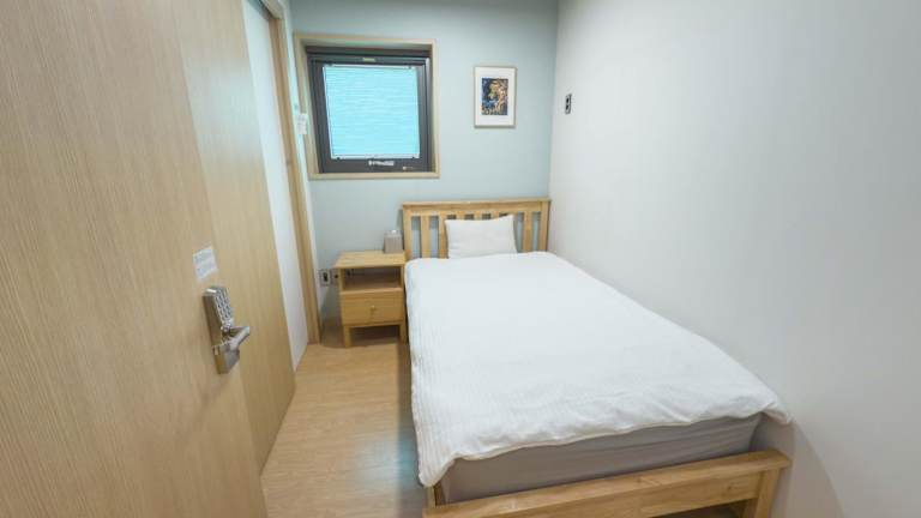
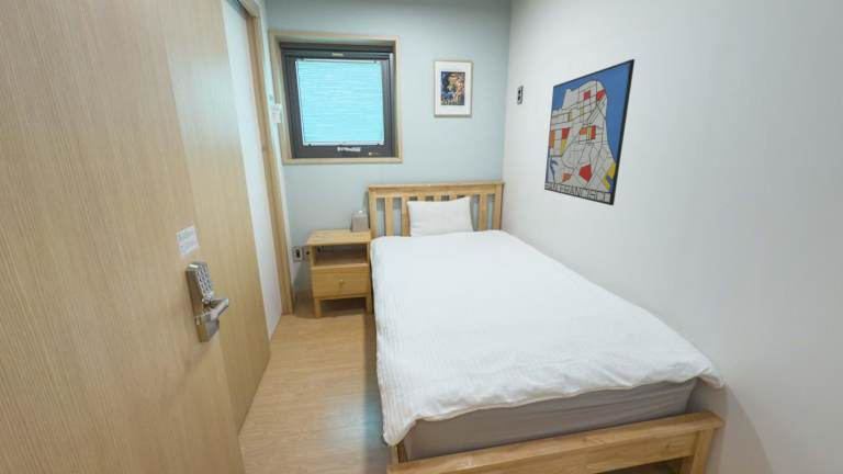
+ wall art (580, 138)
